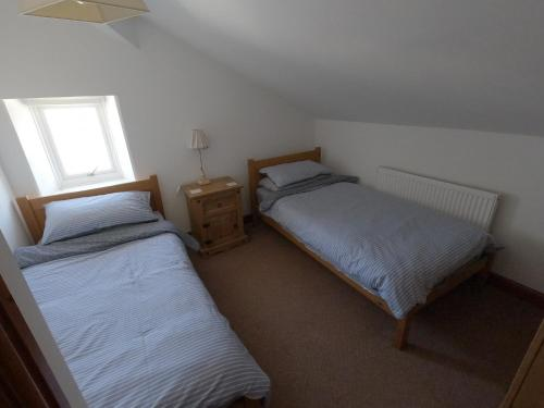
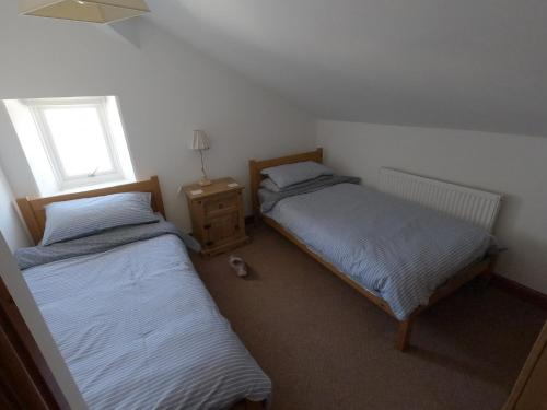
+ shoe (237, 262)
